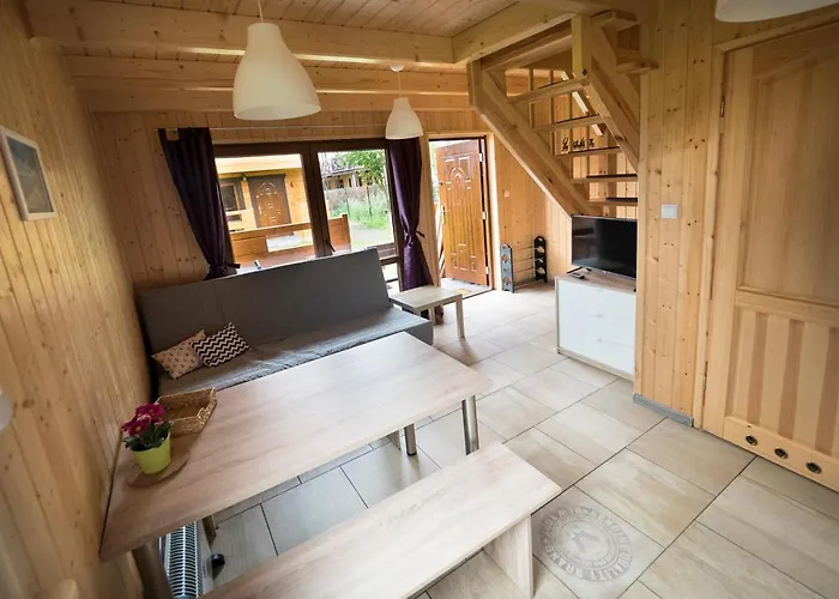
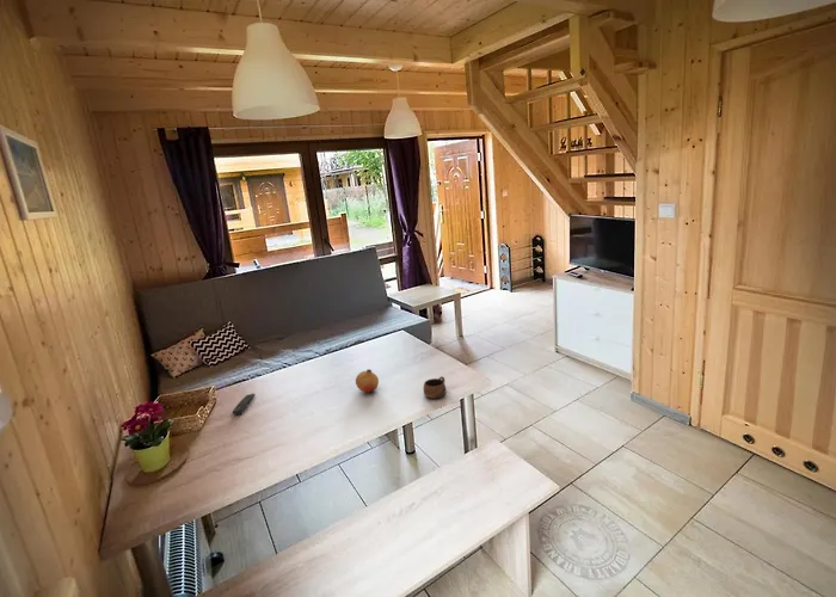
+ fruit (367, 380)
+ cup (436, 387)
+ remote control (245, 402)
